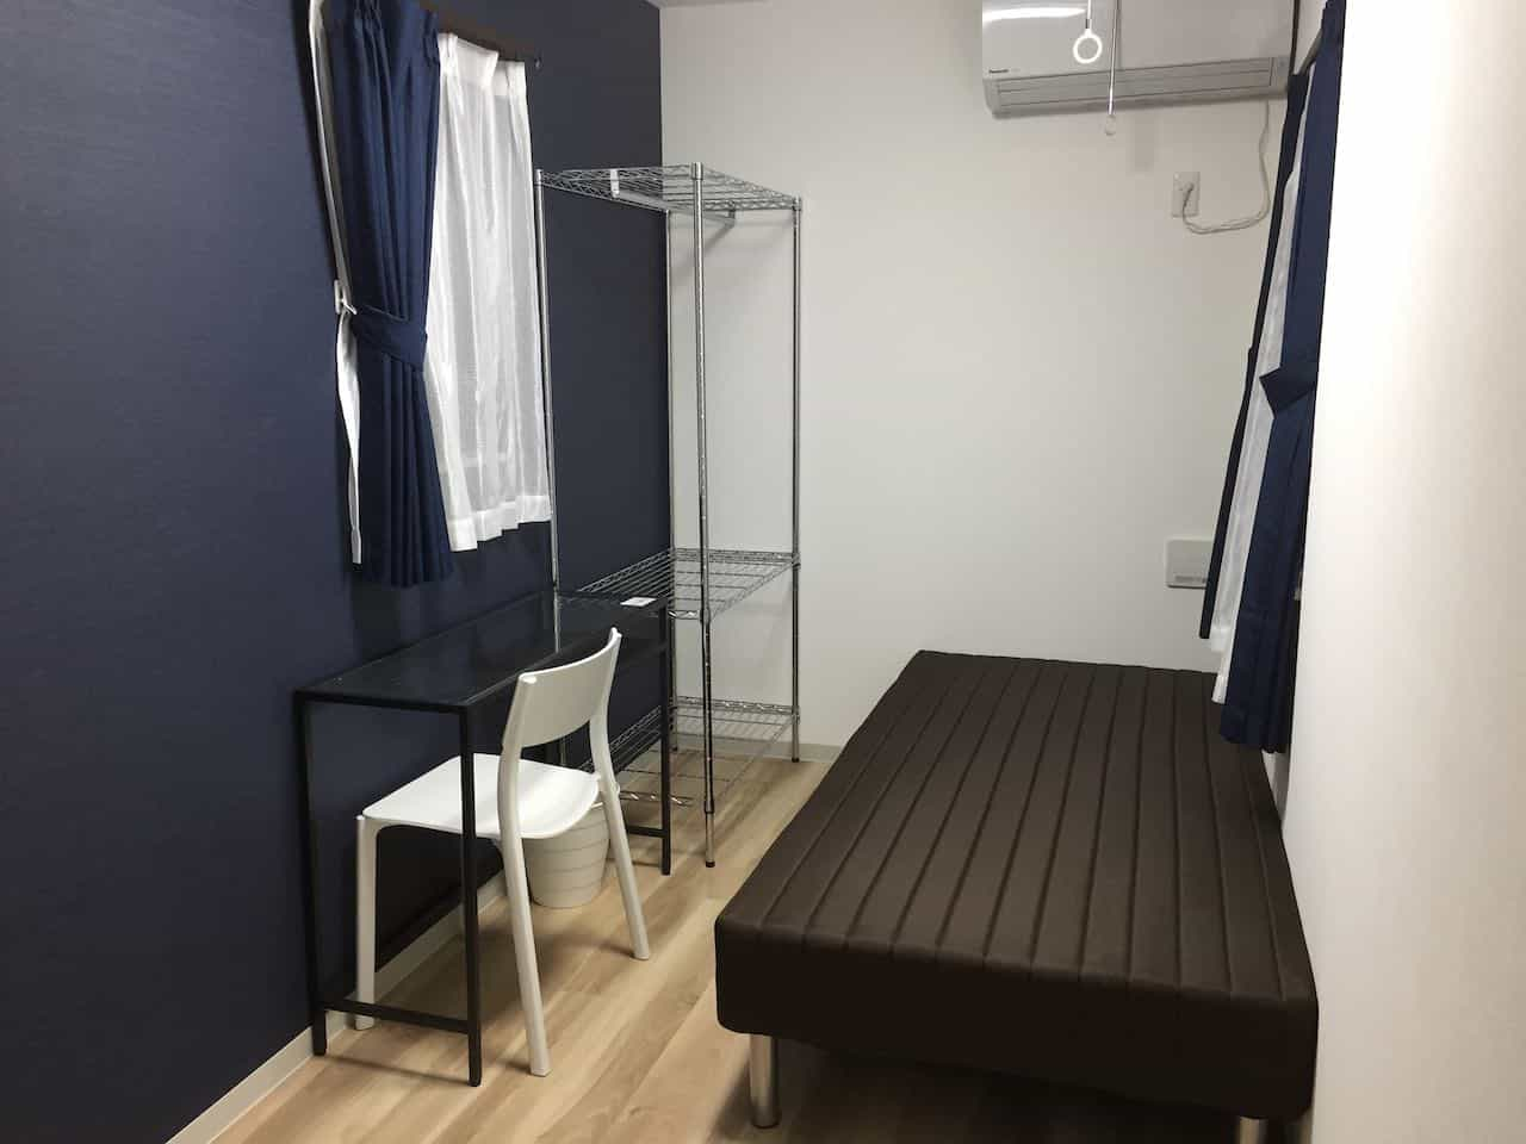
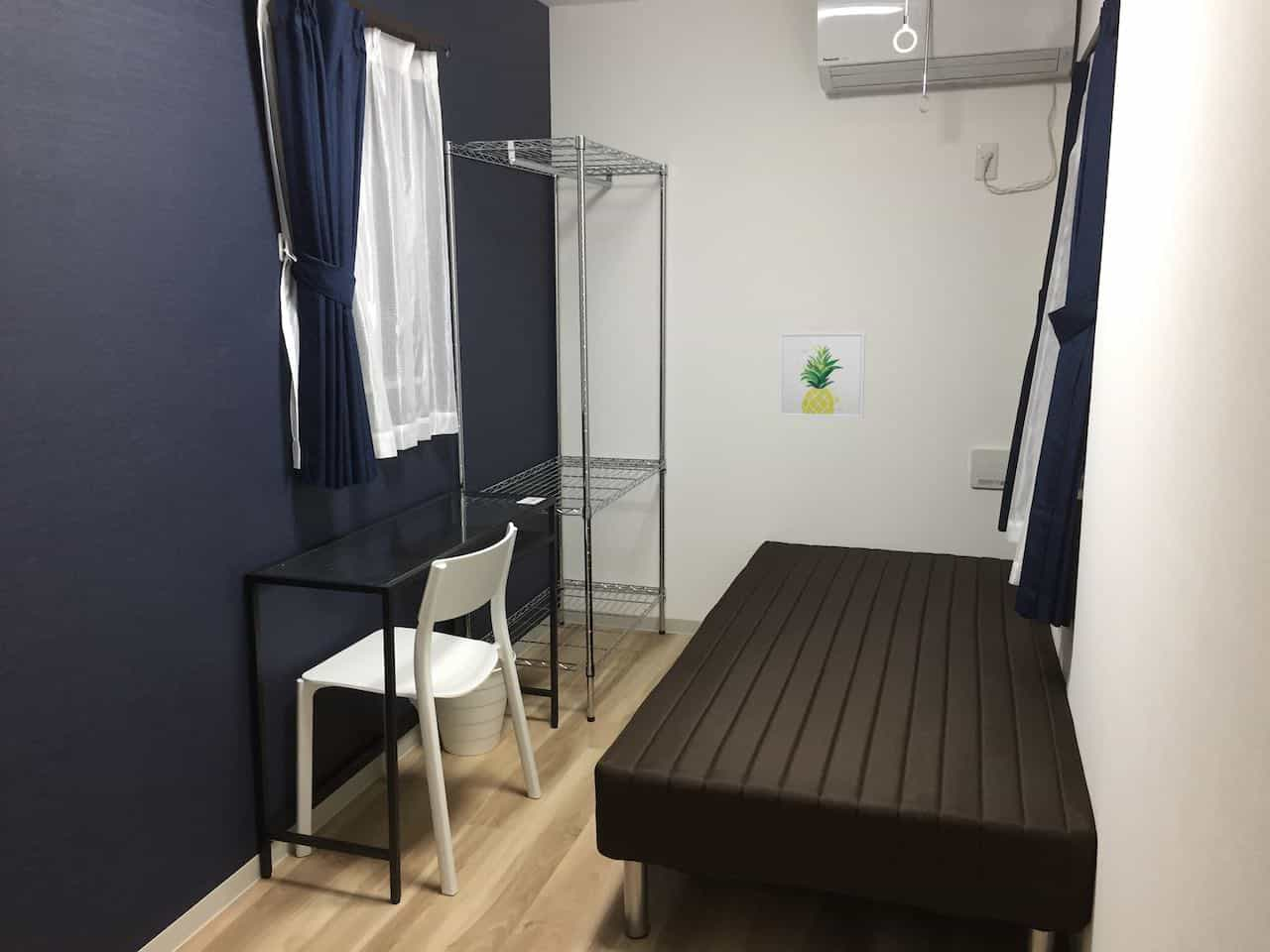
+ wall art (821, 374)
